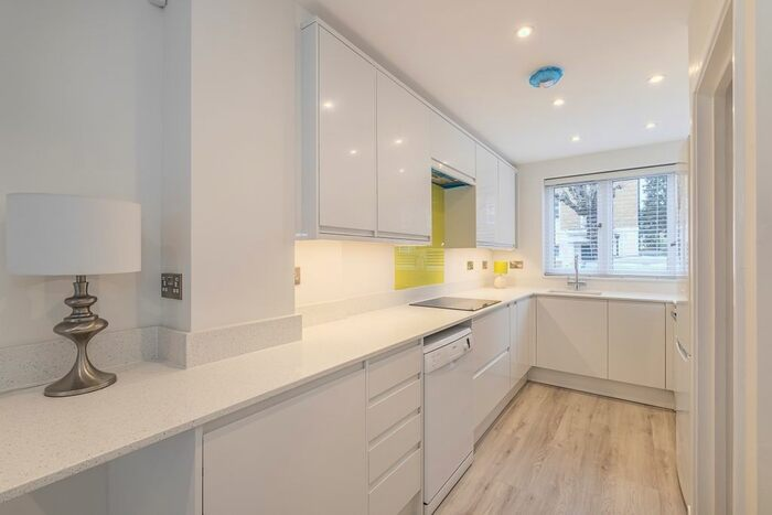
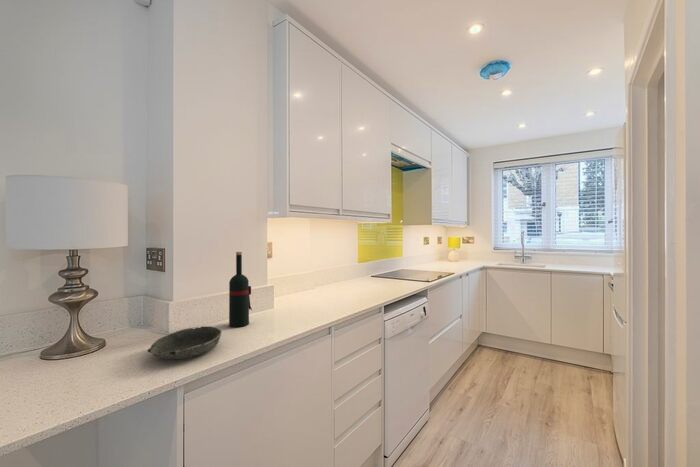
+ bowl (186, 343)
+ wine bottle (241, 287)
